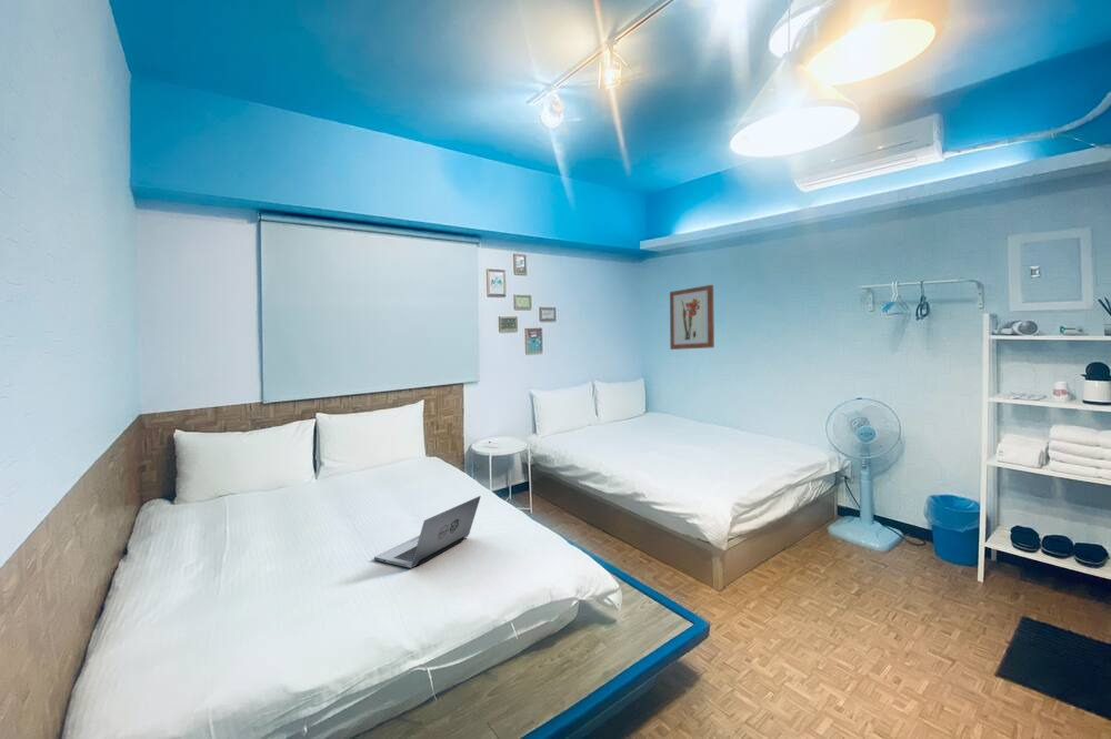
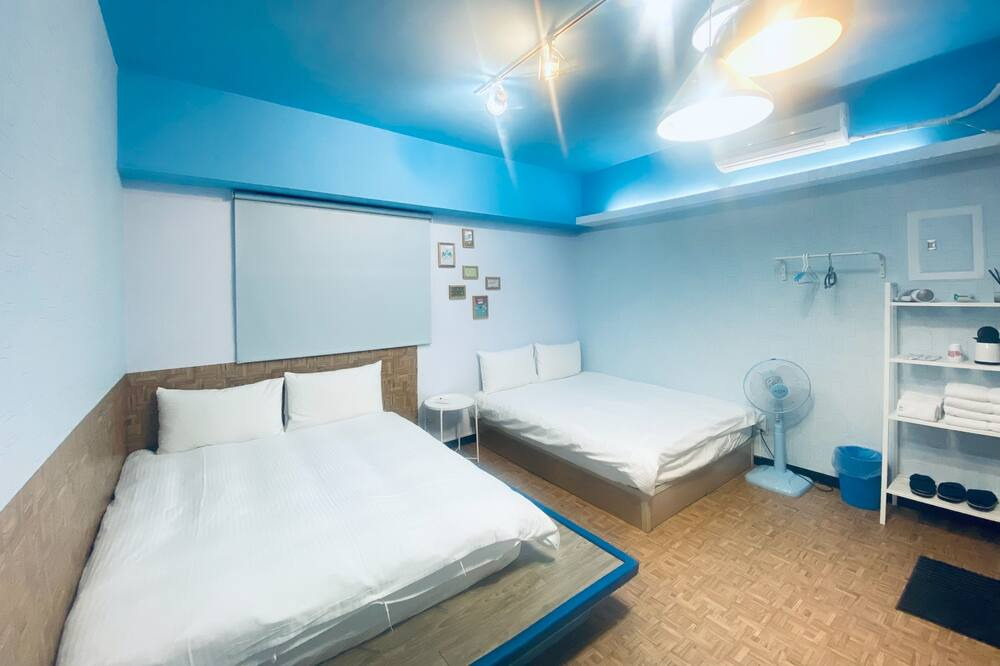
- wall art (691, 318)
- laptop (430, 526)
